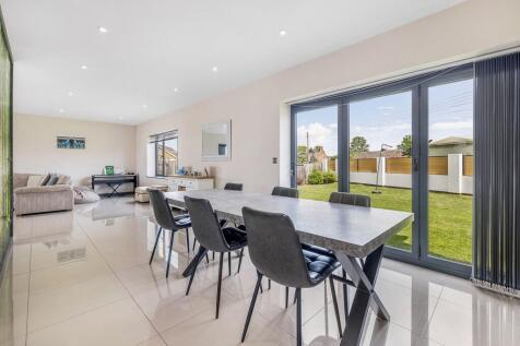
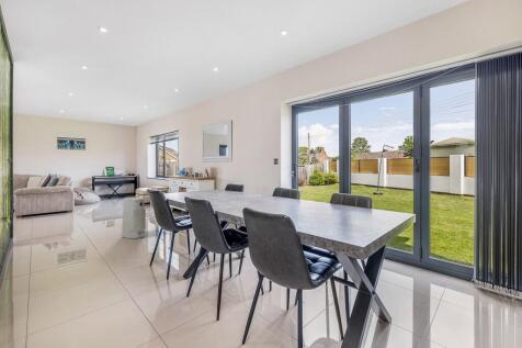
+ air purifier (134, 216)
